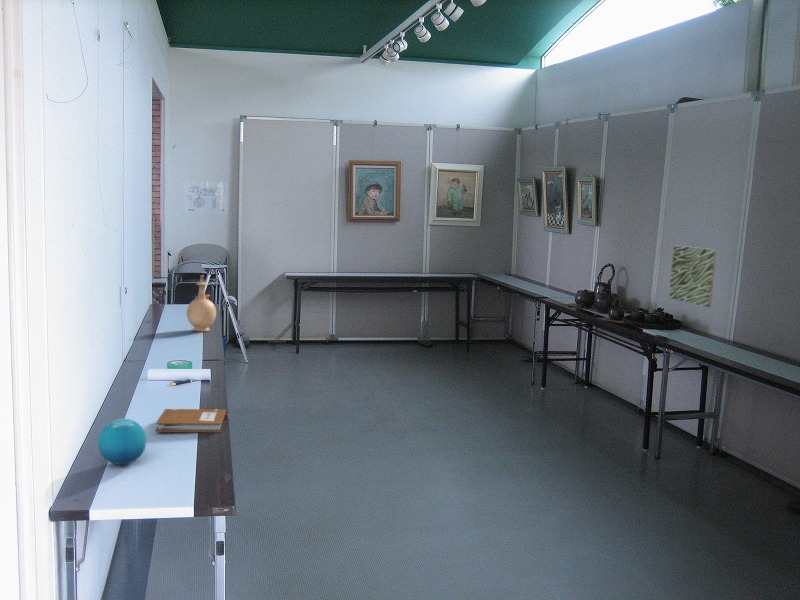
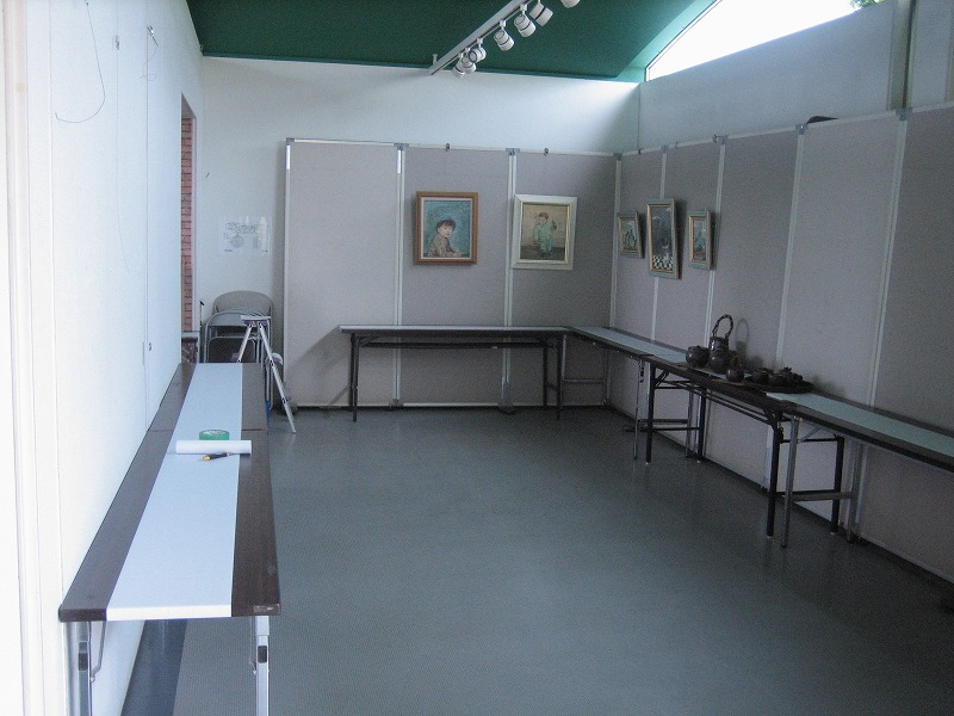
- vase (201, 302)
- decorative orb (122, 441)
- notebook (194, 419)
- wall art (691, 275)
